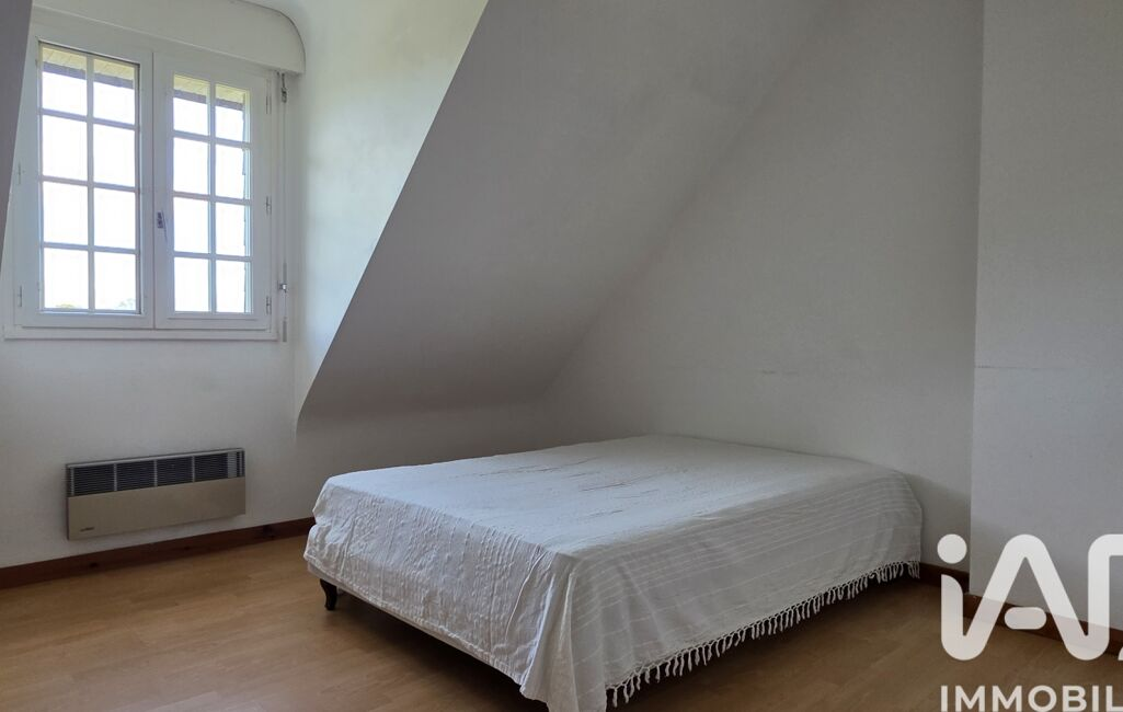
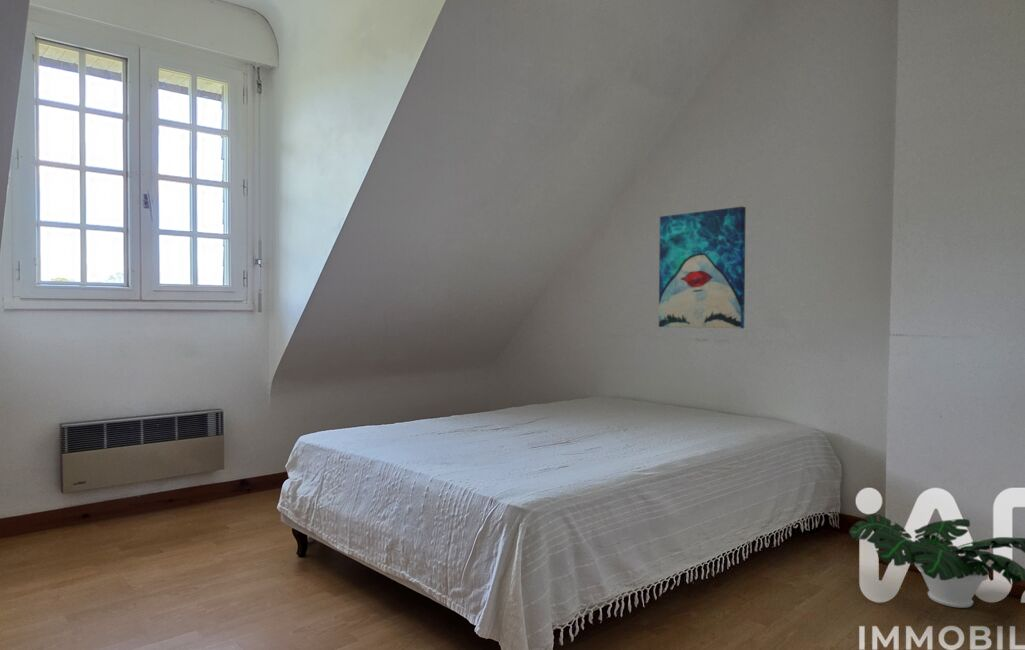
+ potted plant (936, 564)
+ wall art (700, 269)
